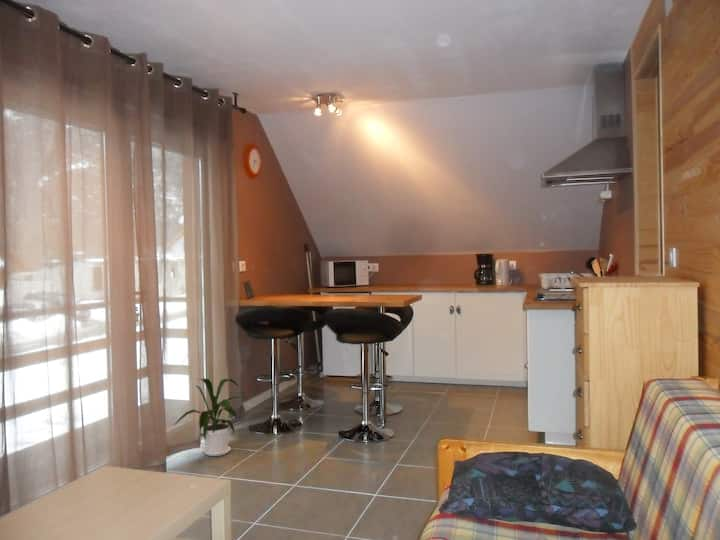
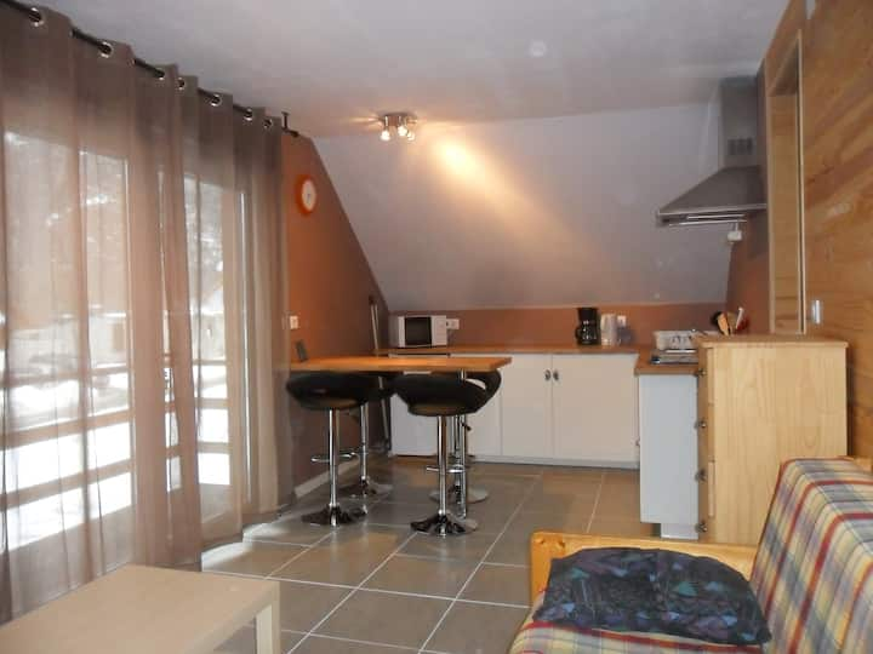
- house plant (215, 413)
